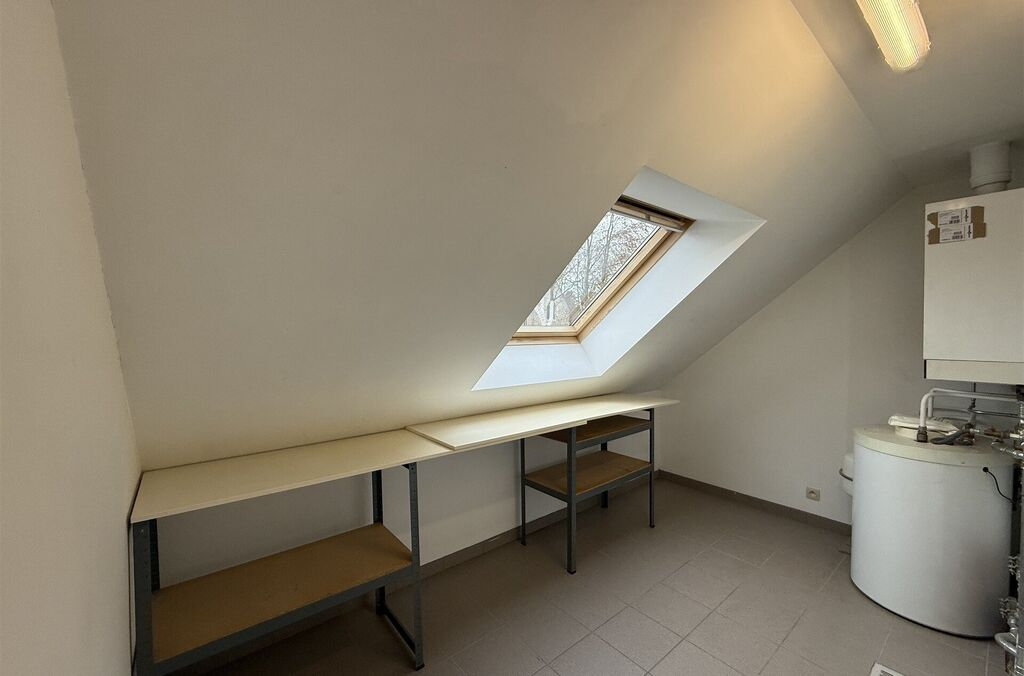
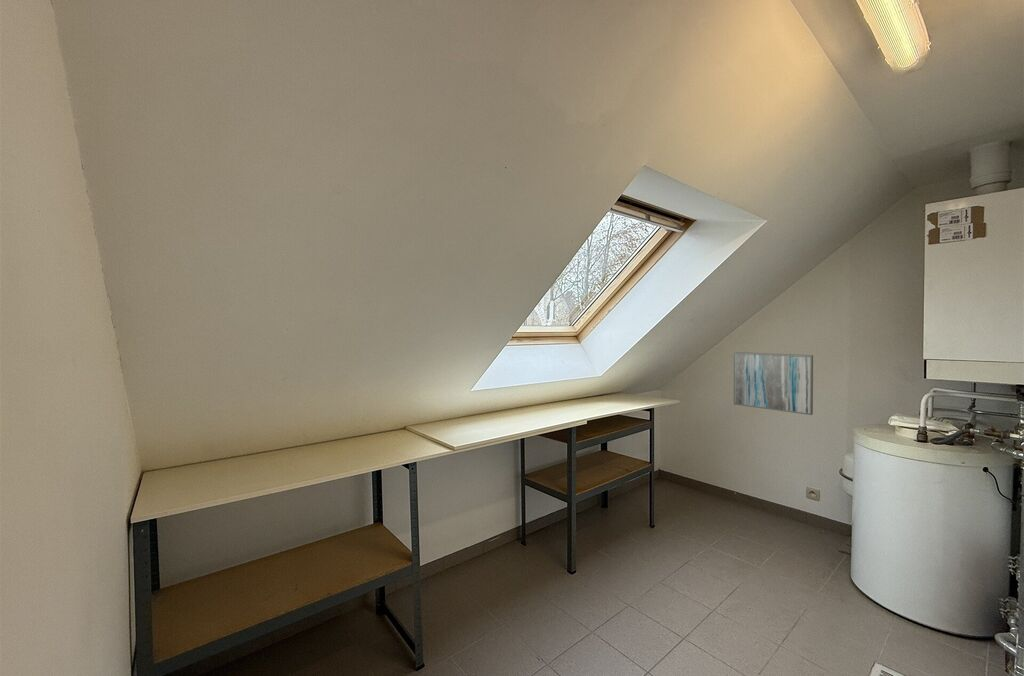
+ wall art (770, 381)
